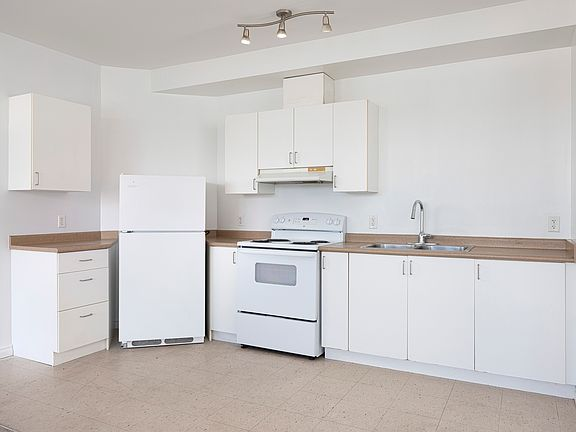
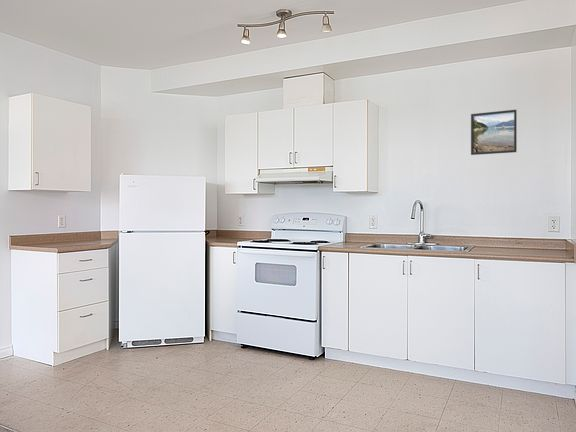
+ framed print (493, 132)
